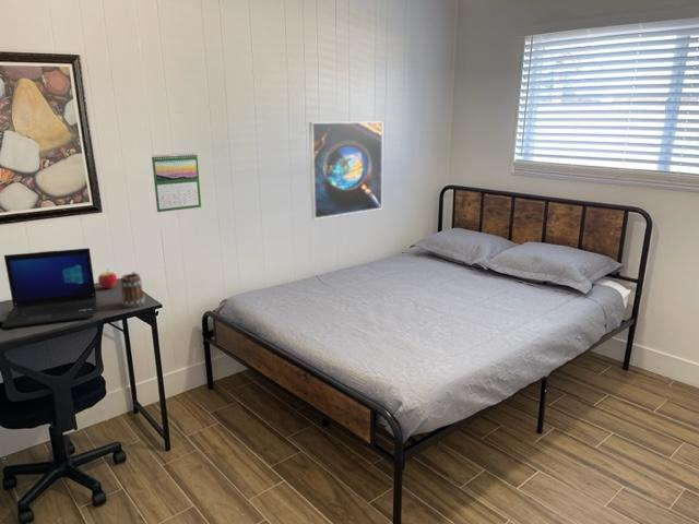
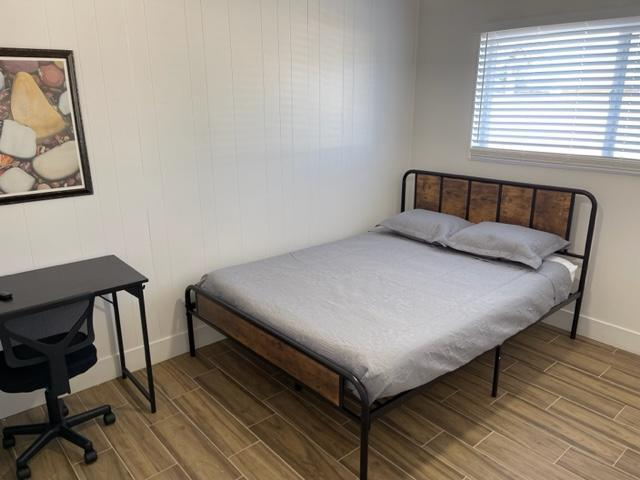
- laptop (48, 286)
- apple (107, 277)
- mug (132, 288)
- calendar (177, 181)
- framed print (347, 168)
